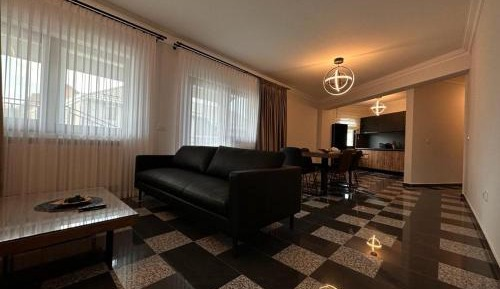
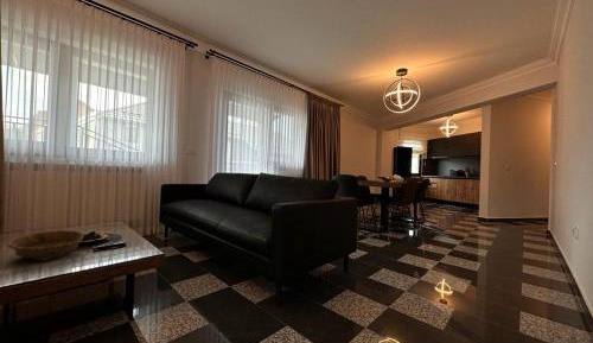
+ decorative bowl (47, 244)
